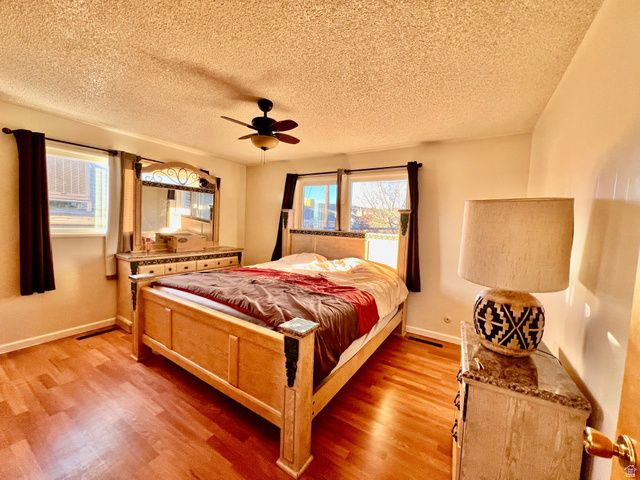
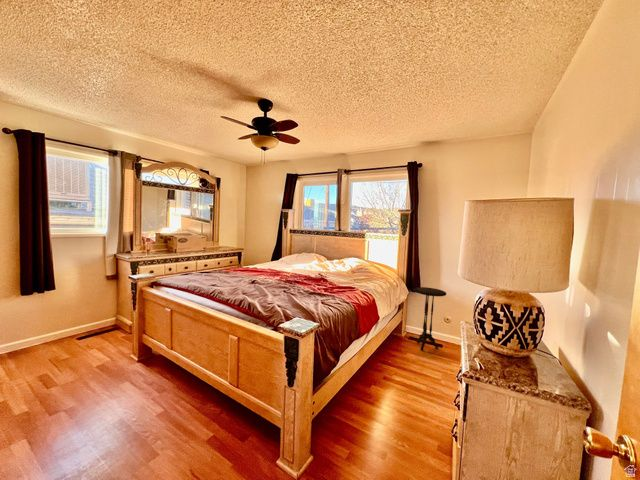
+ side table (426, 318)
